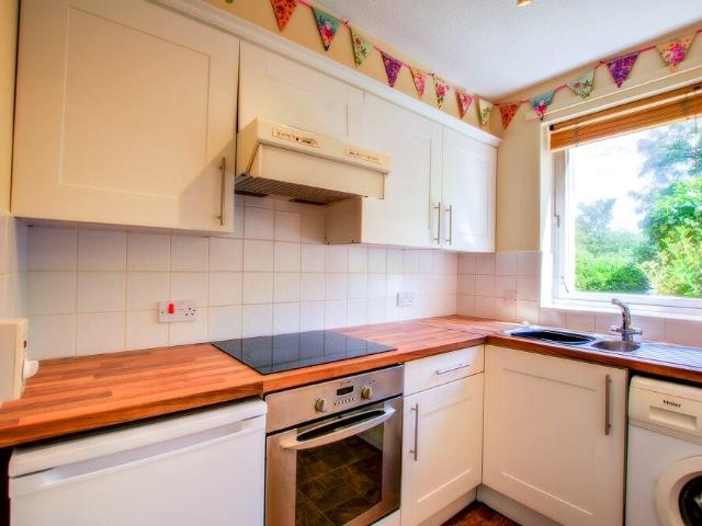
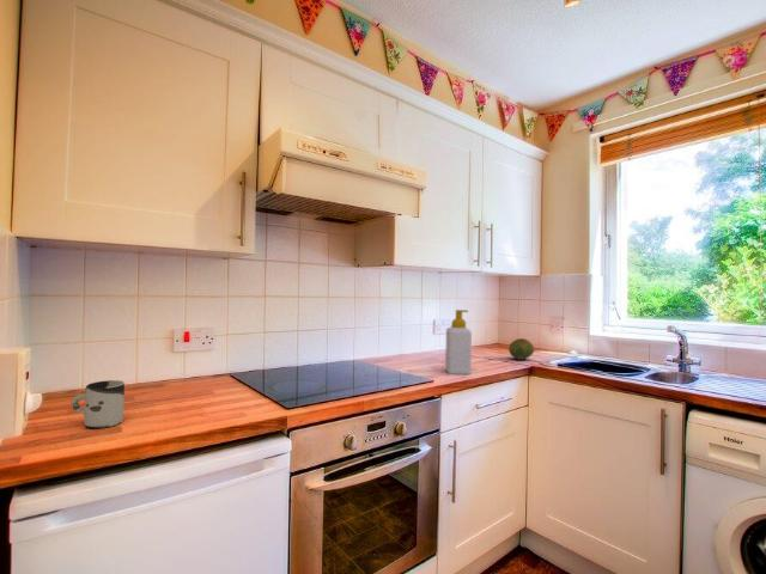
+ cup (98, 403)
+ fruit (521, 349)
+ soap bottle (458, 341)
